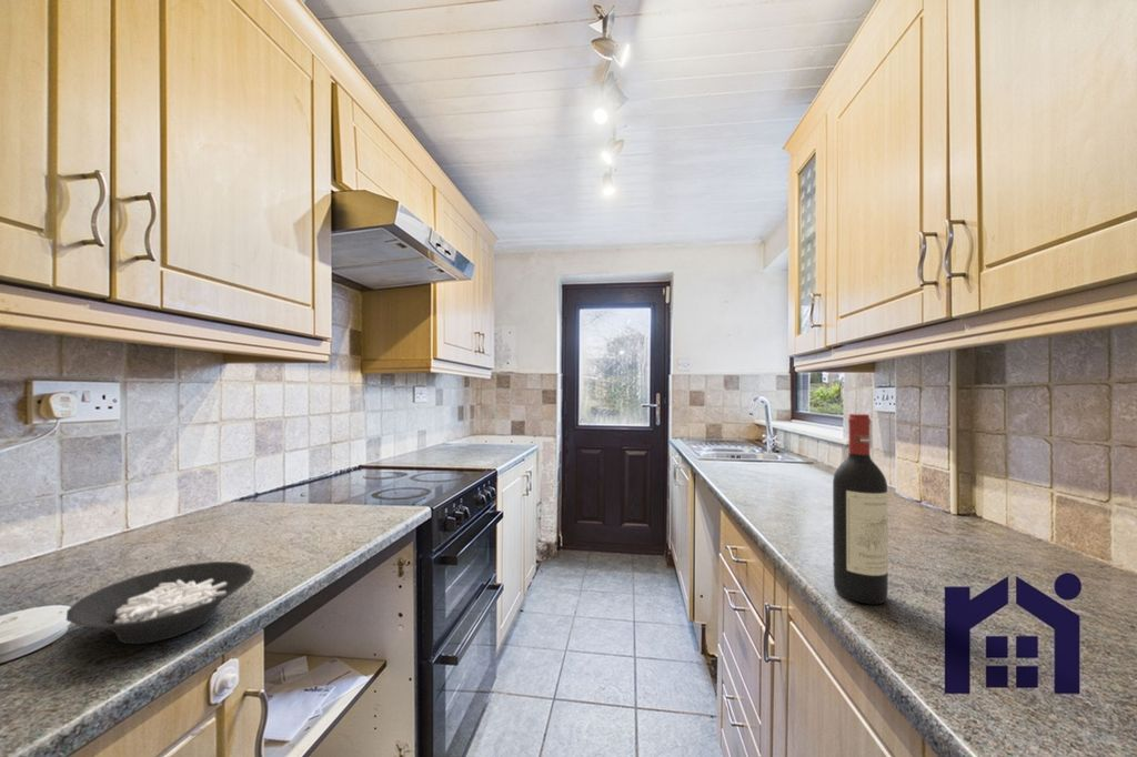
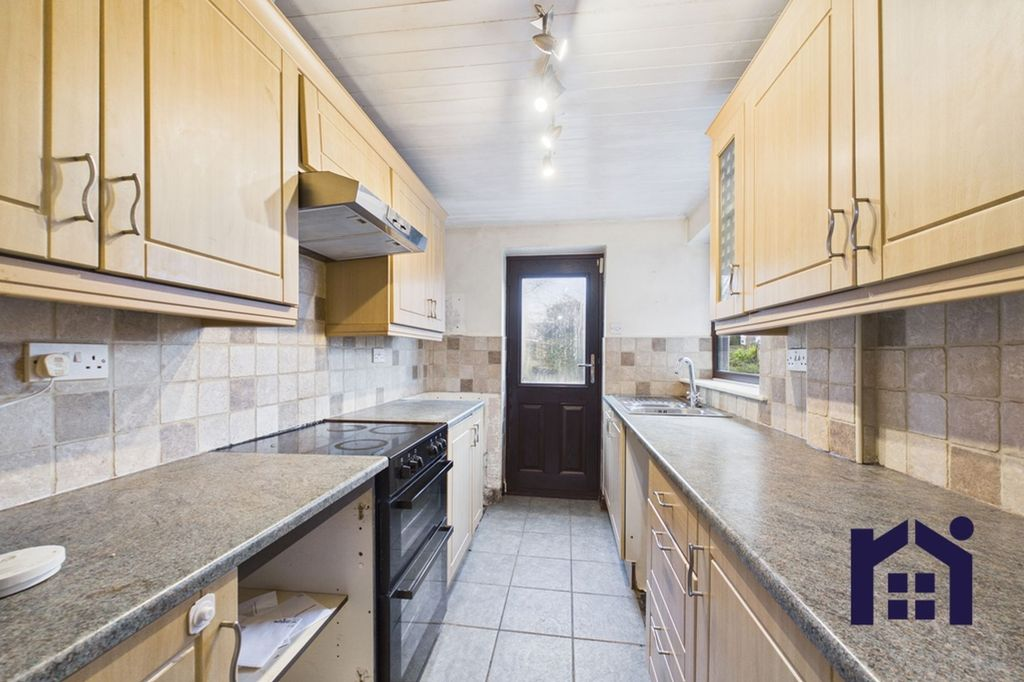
- wine bottle (859, 504)
- cereal bowl (169, 605)
